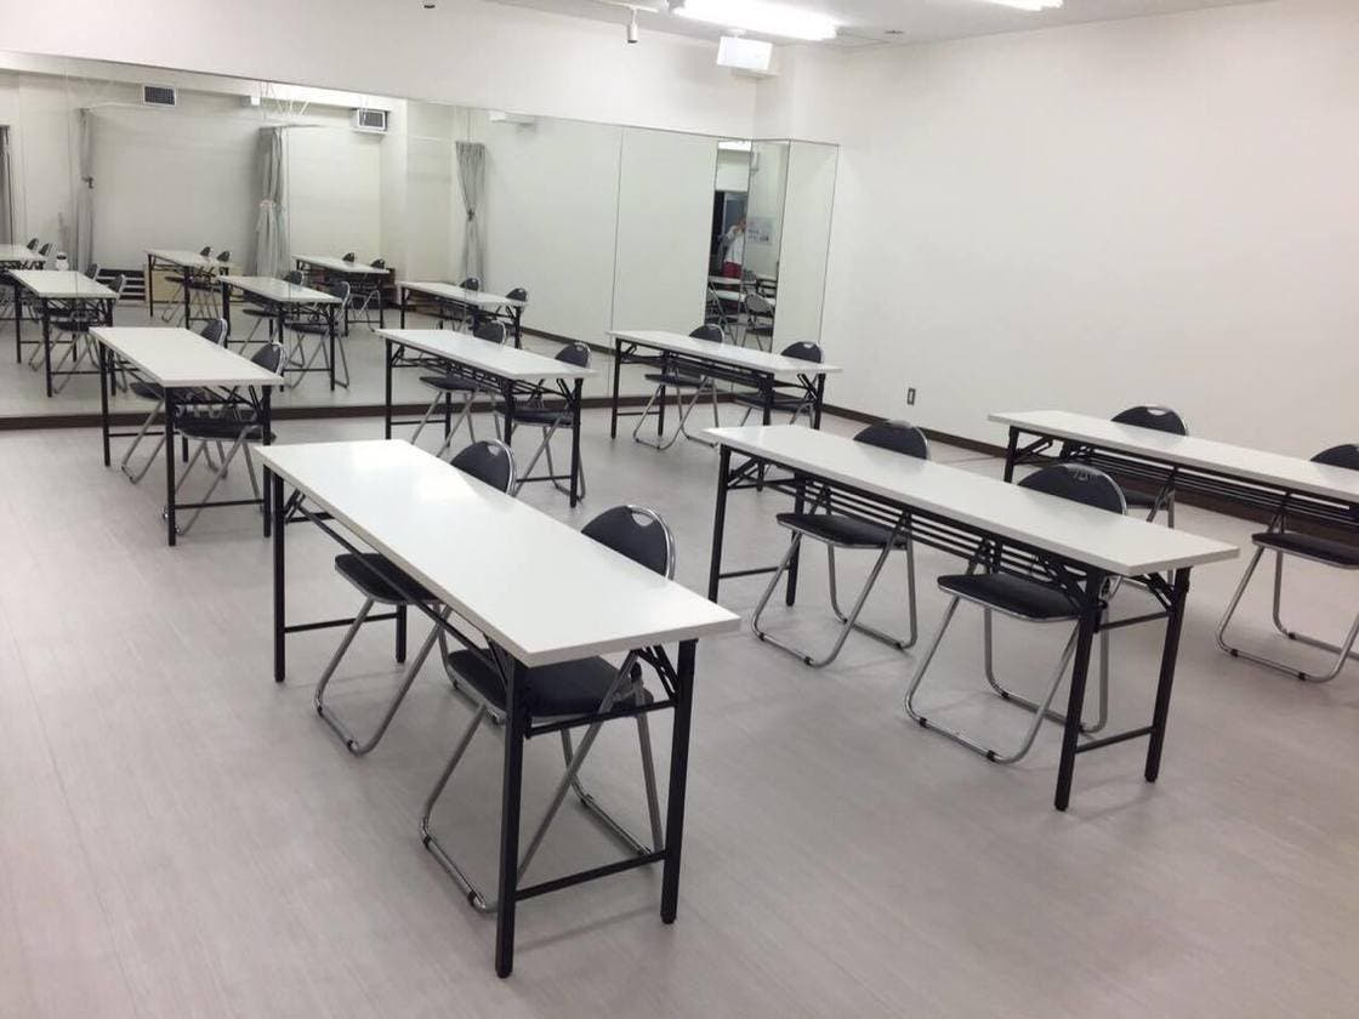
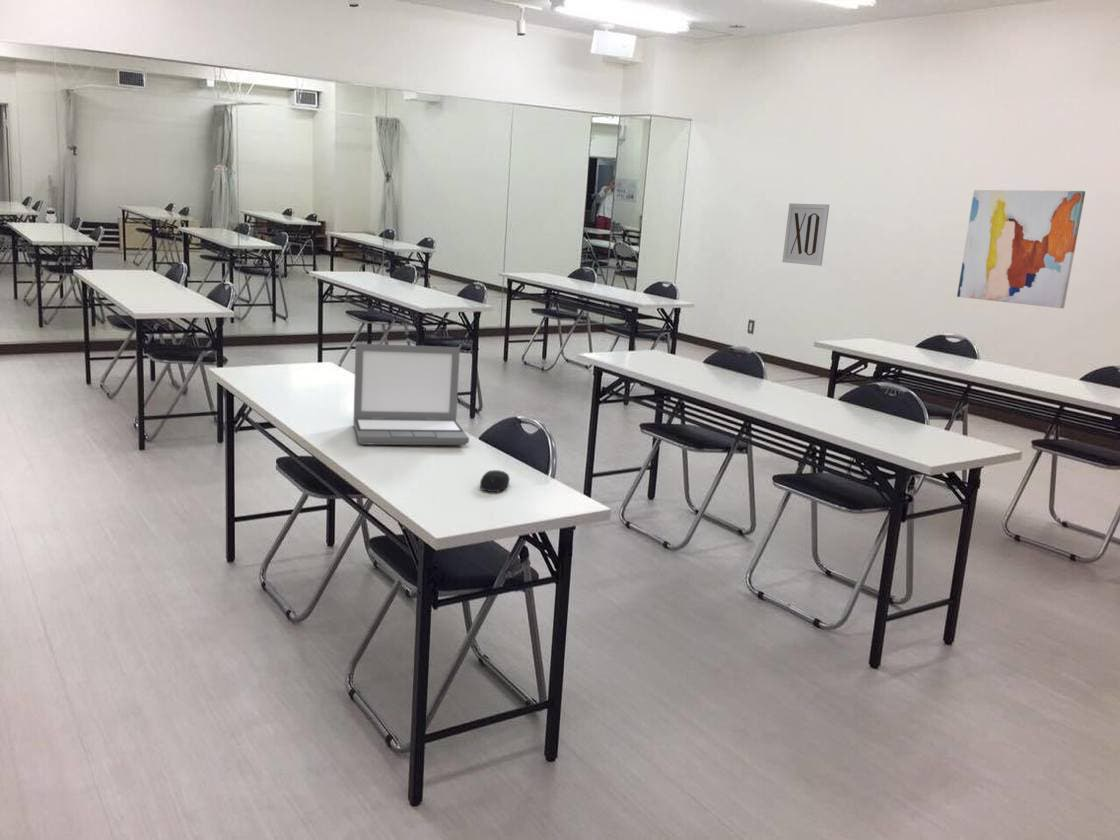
+ laptop (411, 393)
+ computer mouse (494, 479)
+ wall art (805, 234)
+ wall art (1017, 247)
